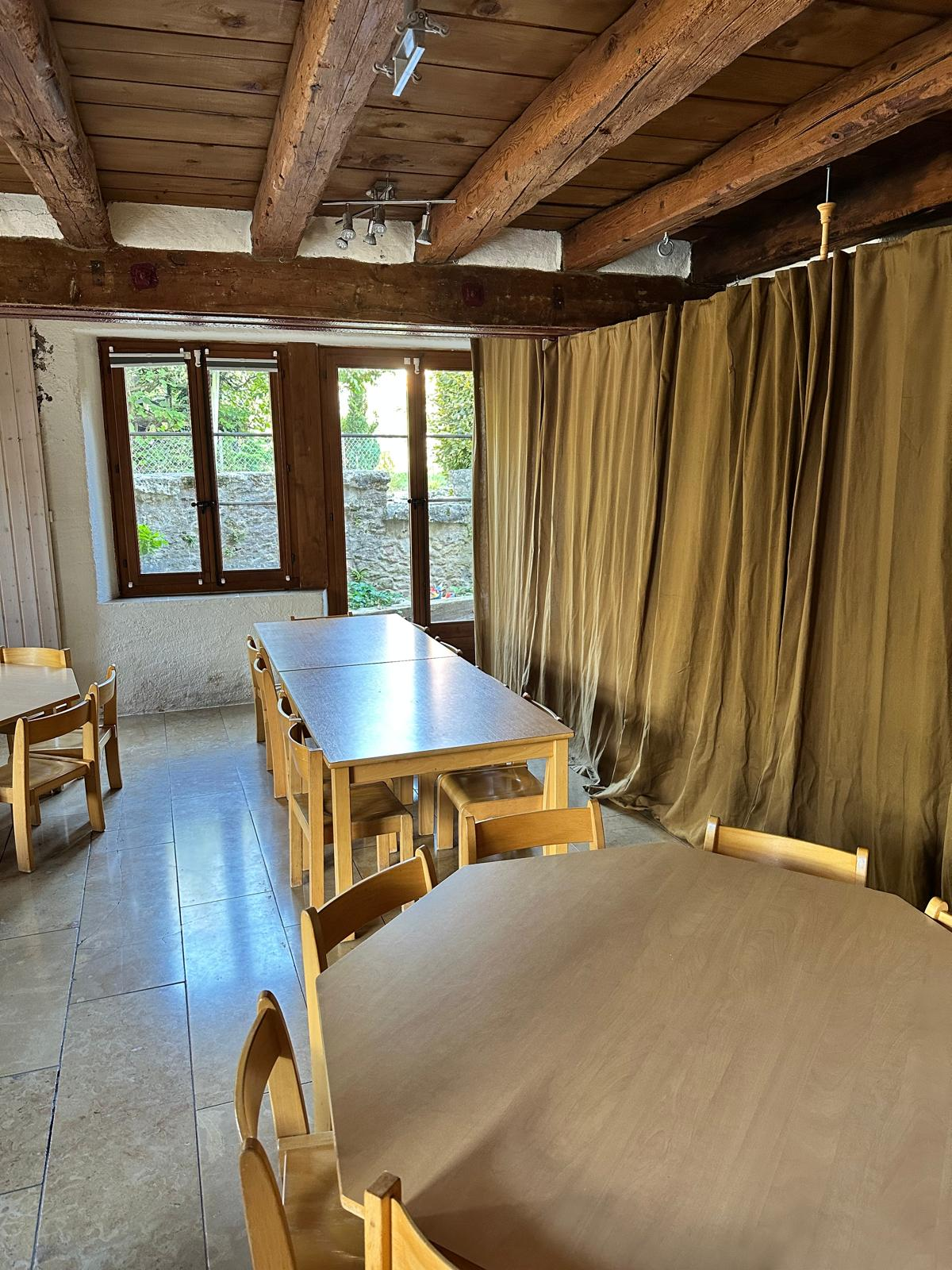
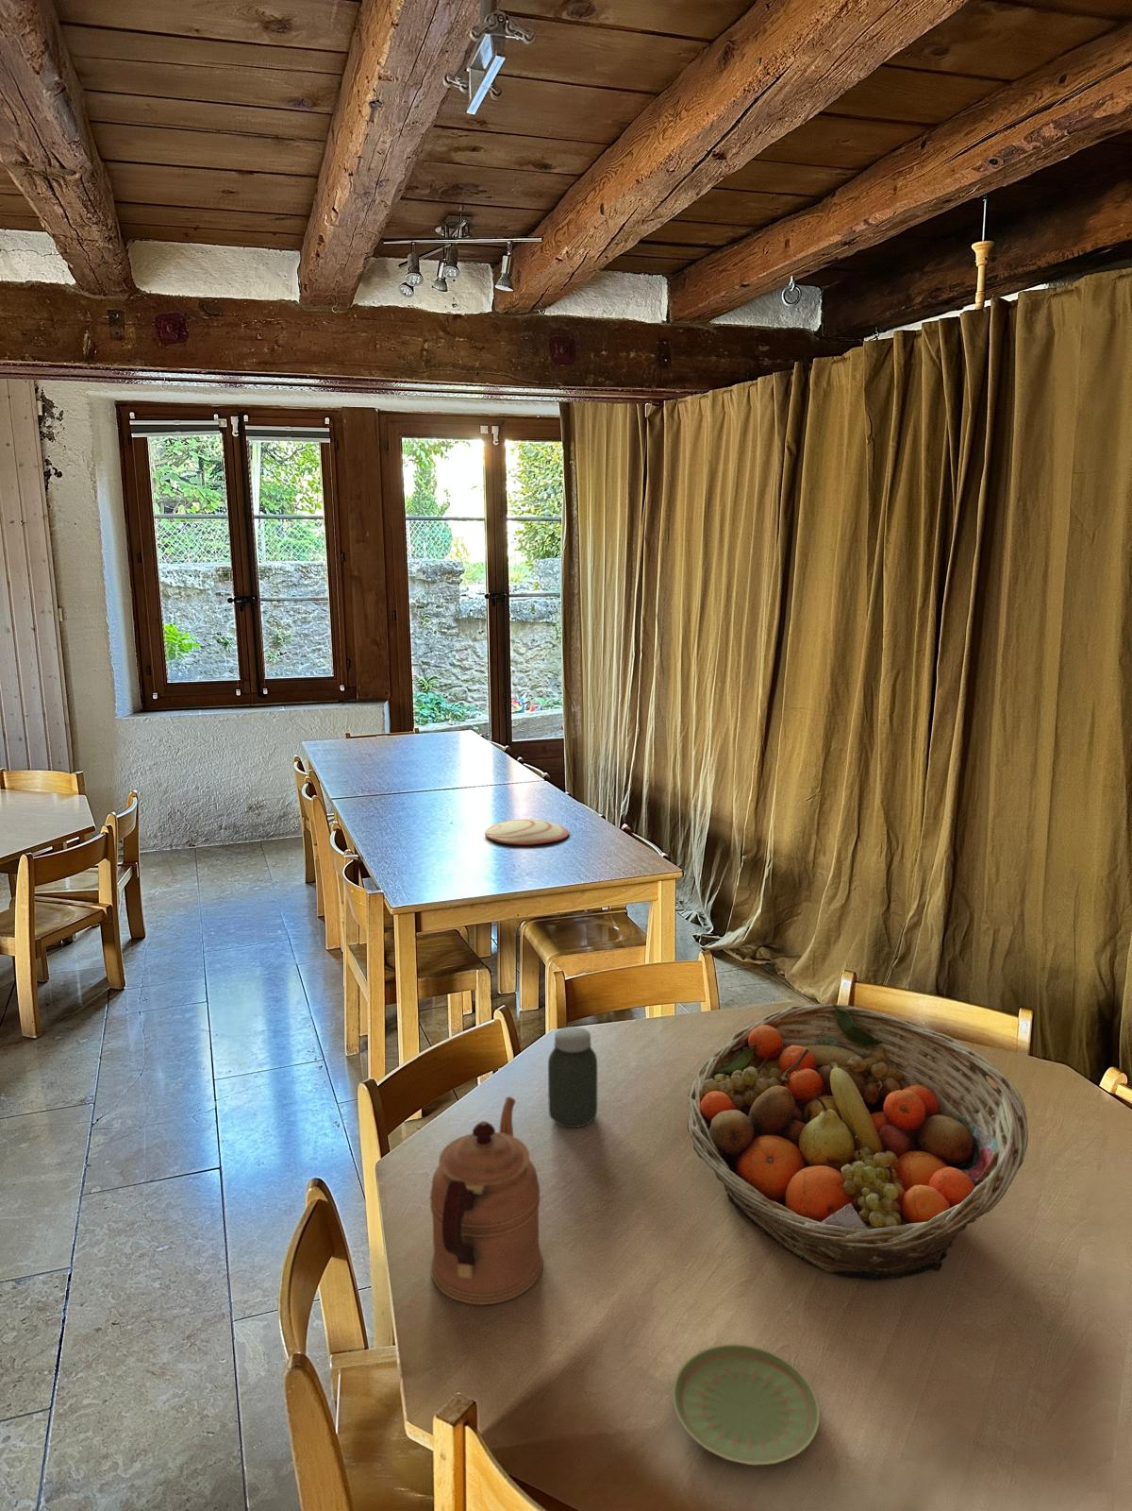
+ plate (744, 1407)
+ plate (527, 828)
+ jar (573, 1076)
+ fruit basket (844, 1130)
+ coffeepot (484, 1195)
